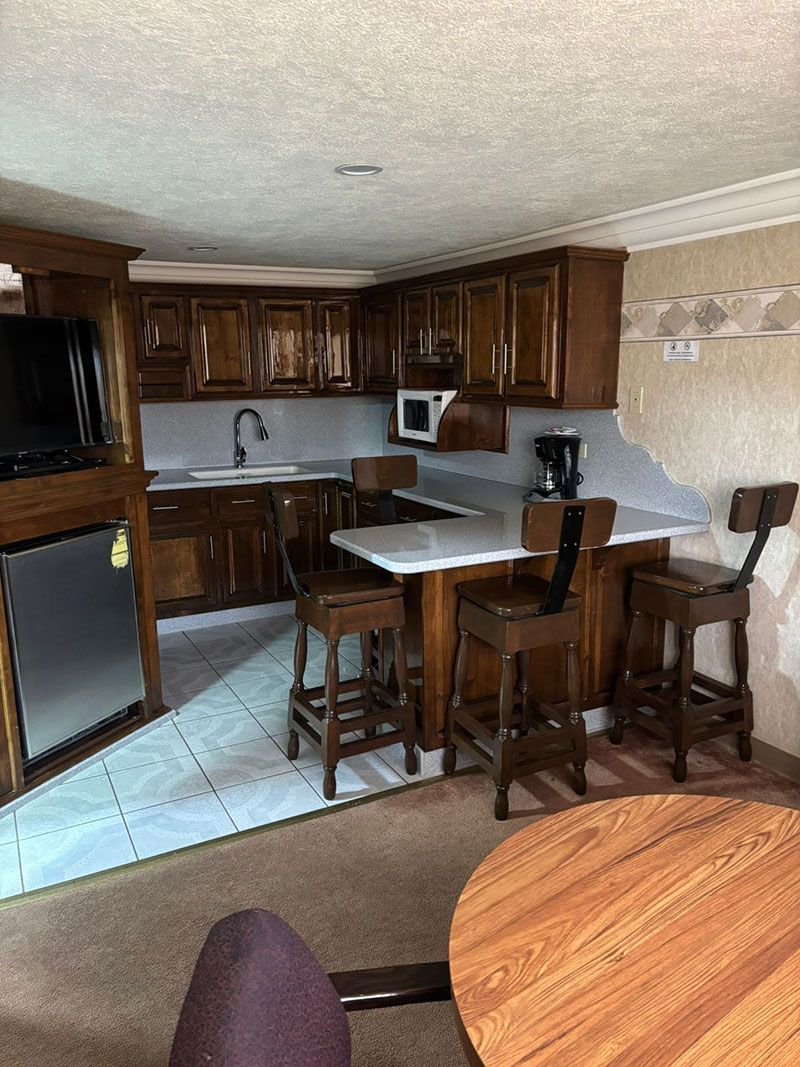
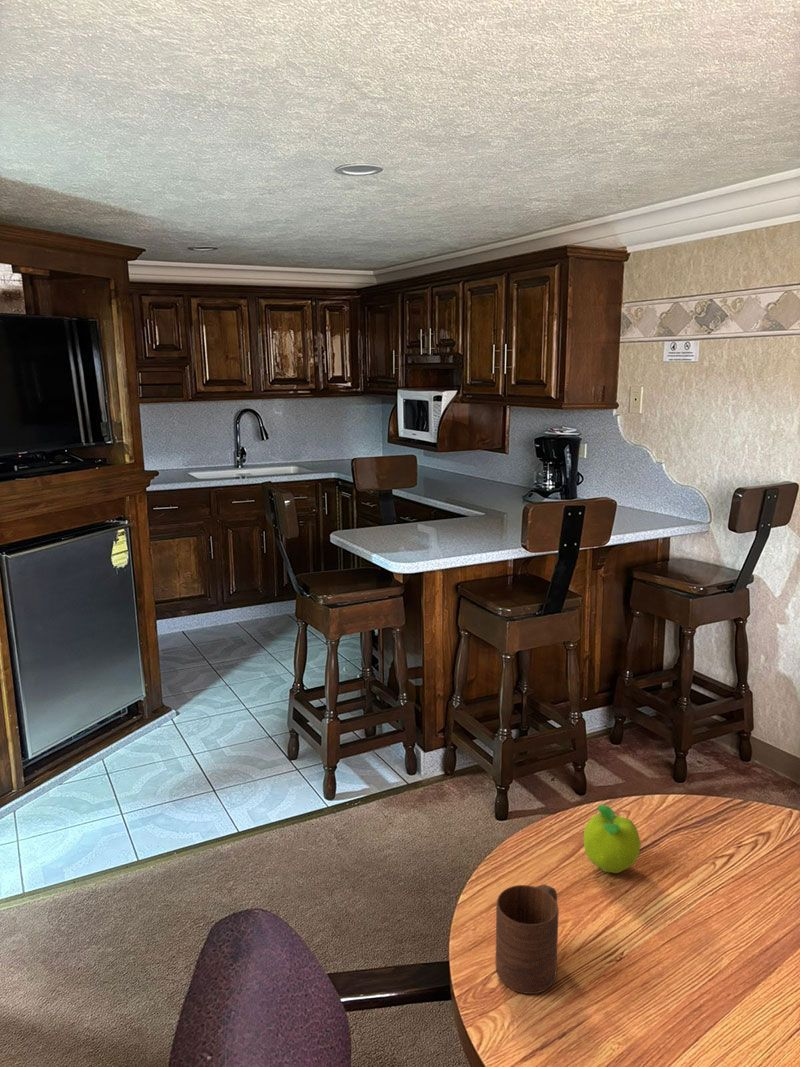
+ cup (528, 932)
+ fruit (611, 841)
